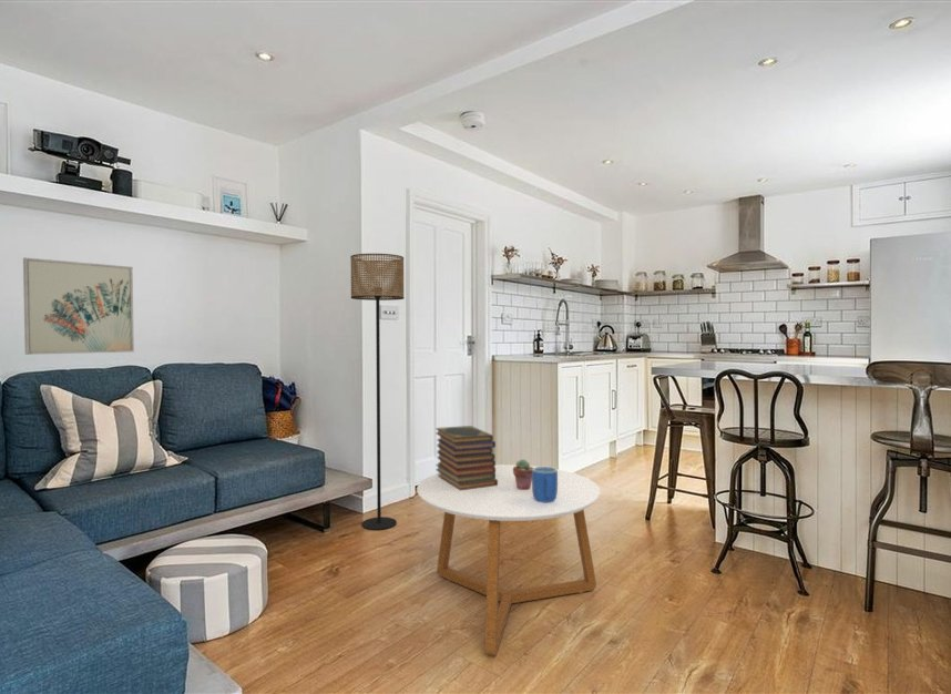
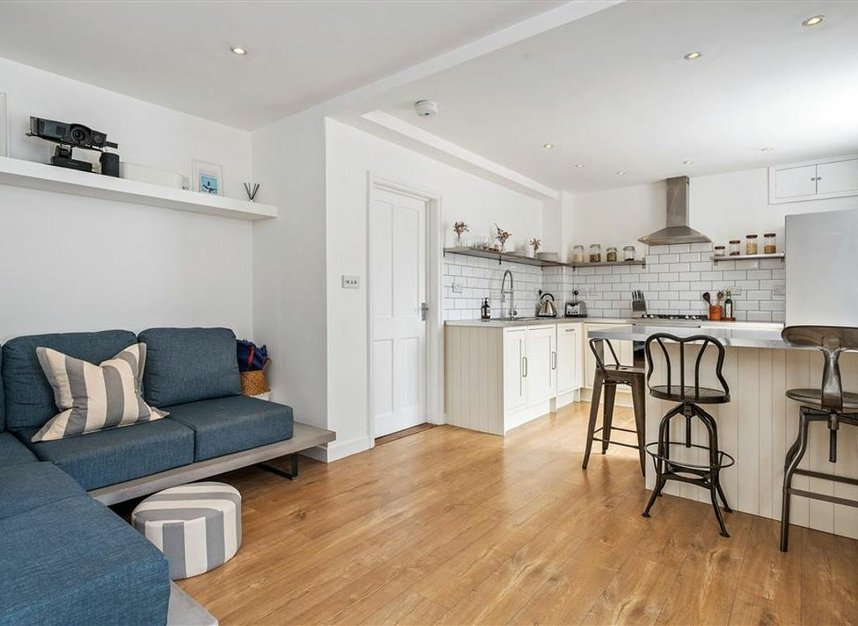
- wall art (81, 307)
- floor lamp (378, 390)
- mug (545, 484)
- coffee table (499, 543)
- book stack (463, 455)
- potted succulent (523, 472)
